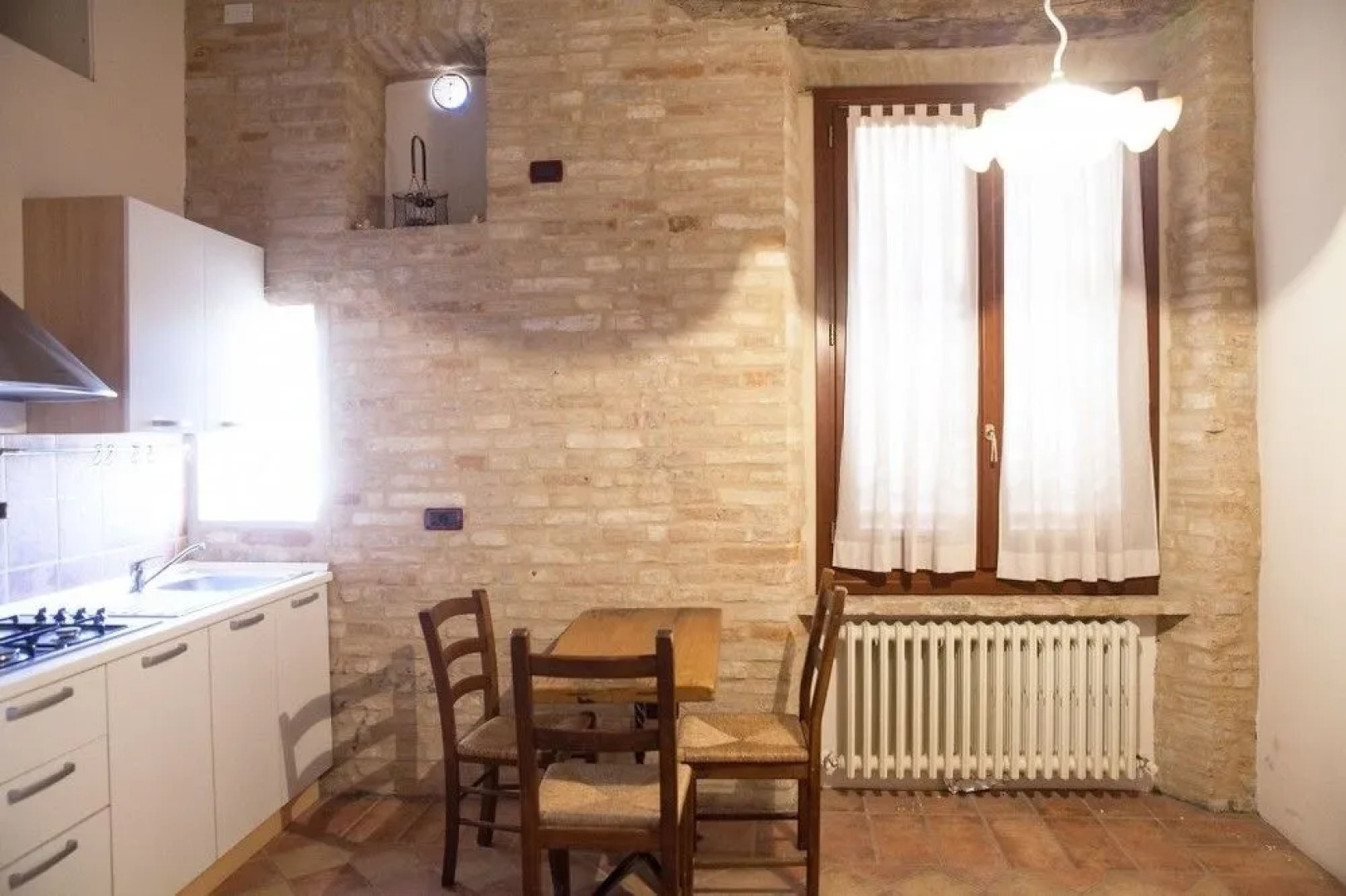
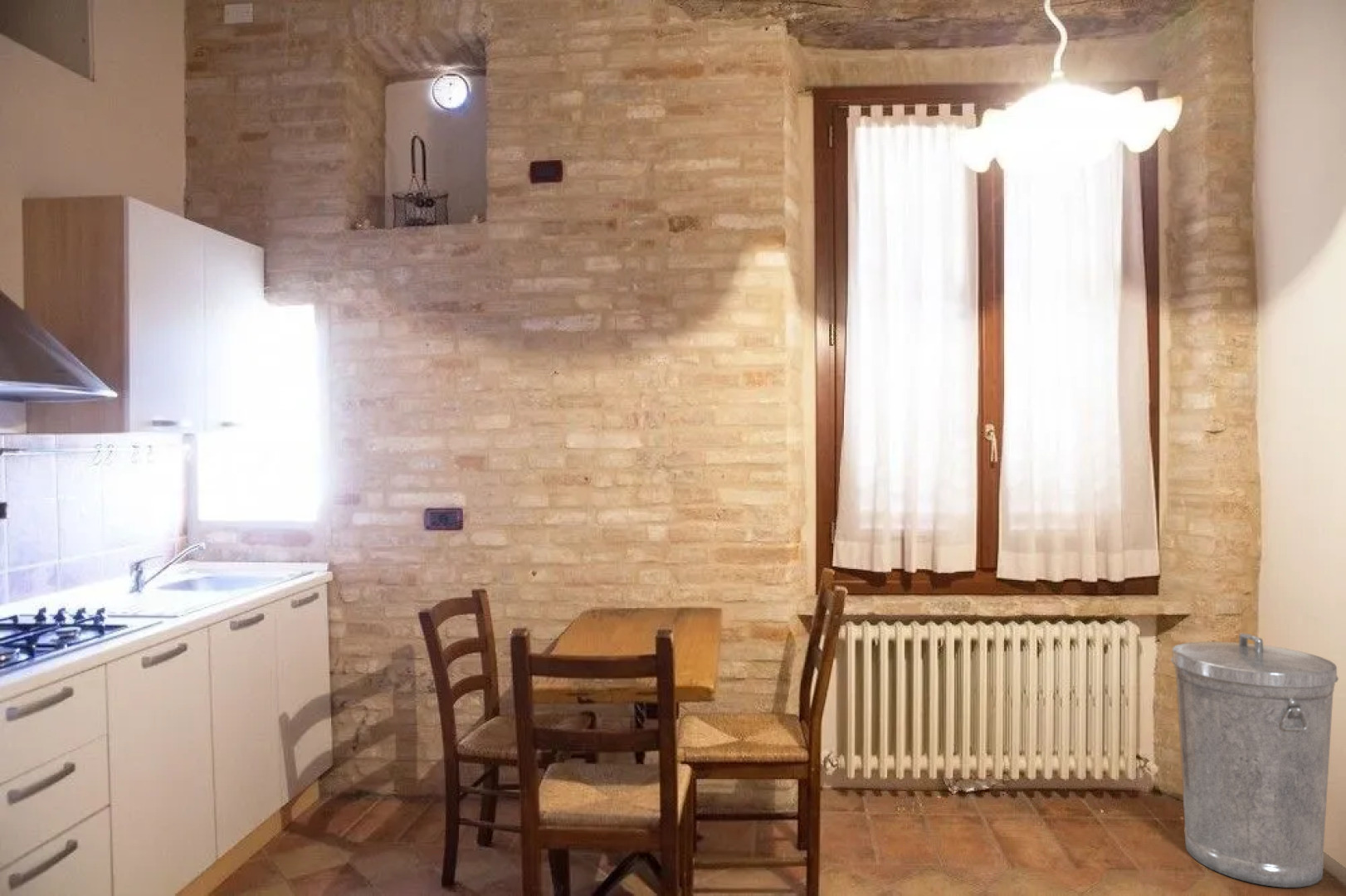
+ trash can (1251, 747)
